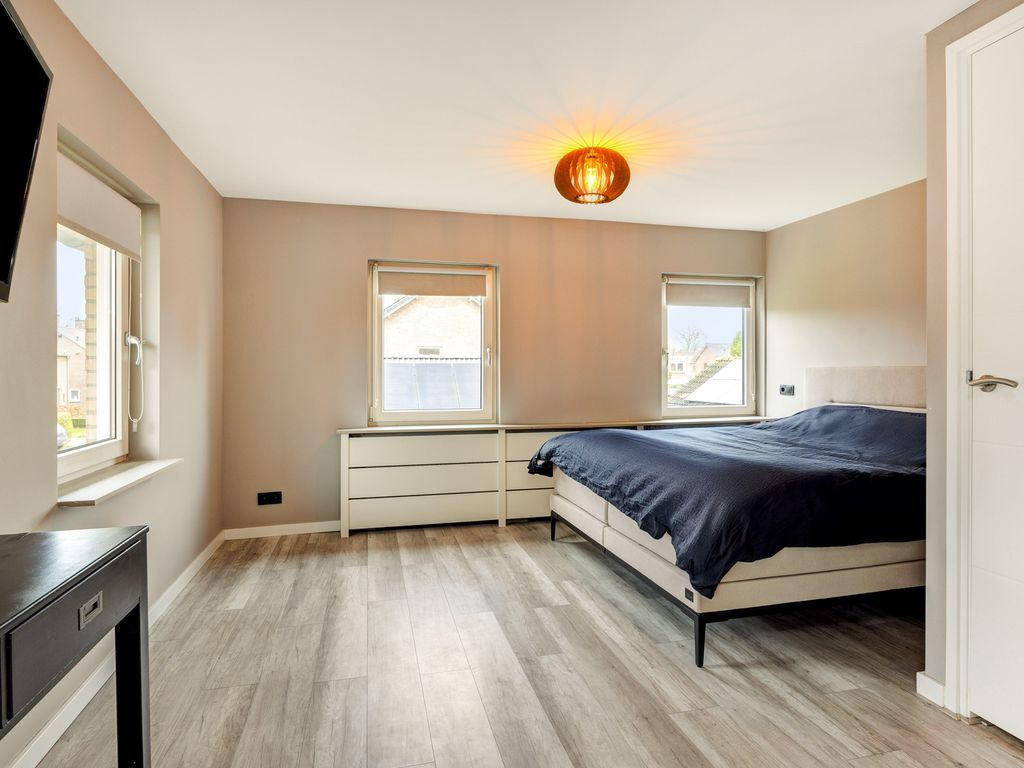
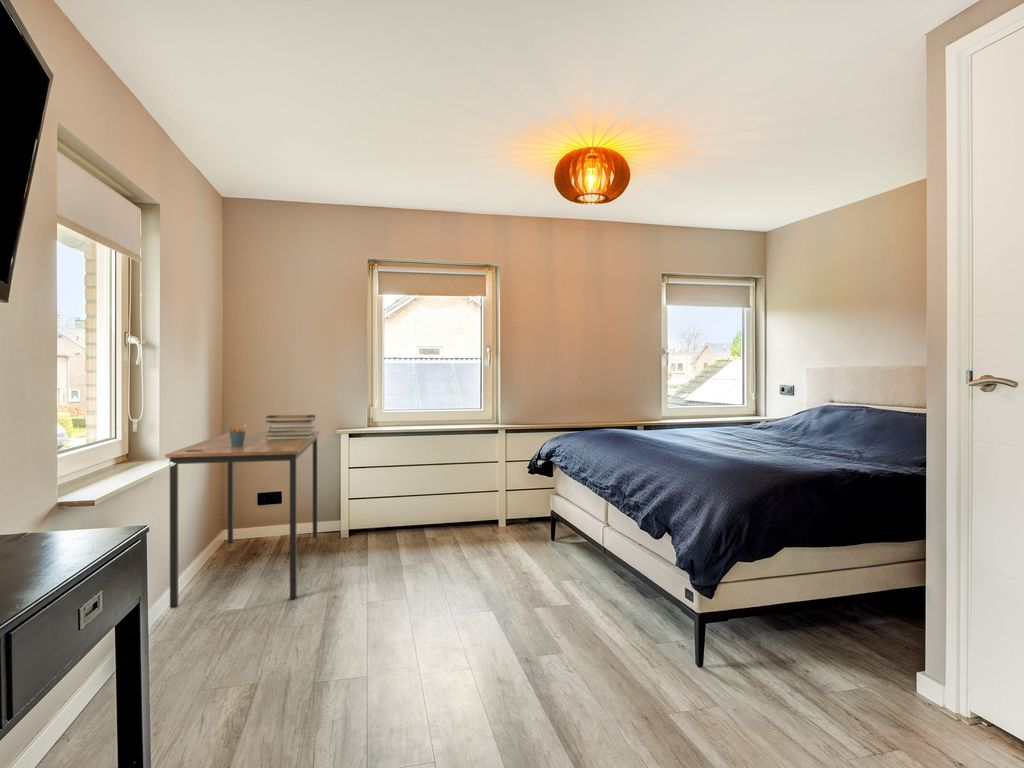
+ desk (232, 503)
+ pen holder (237, 434)
+ book stack (291, 426)
